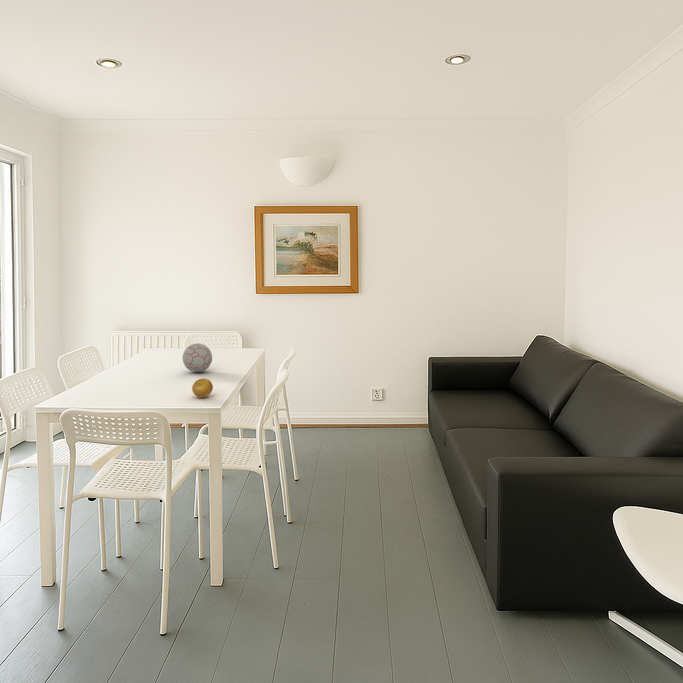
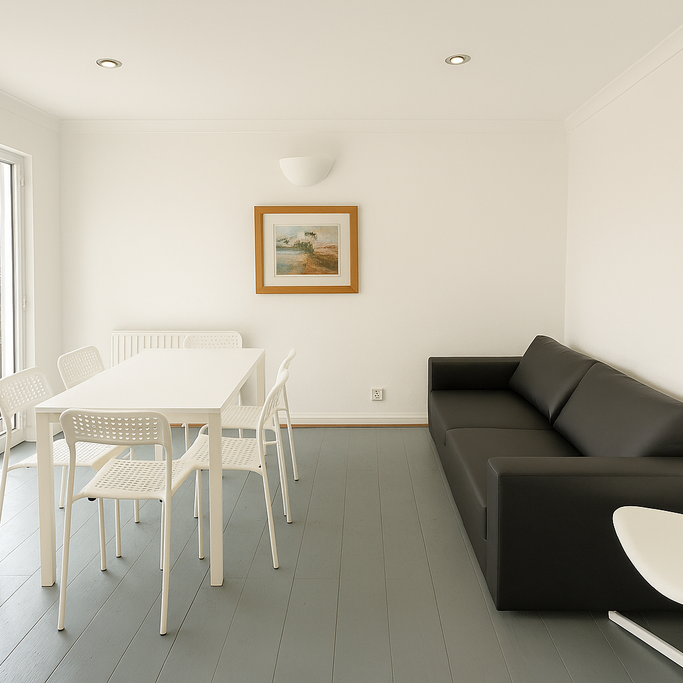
- decorative ball (197, 357)
- fruit (202, 387)
